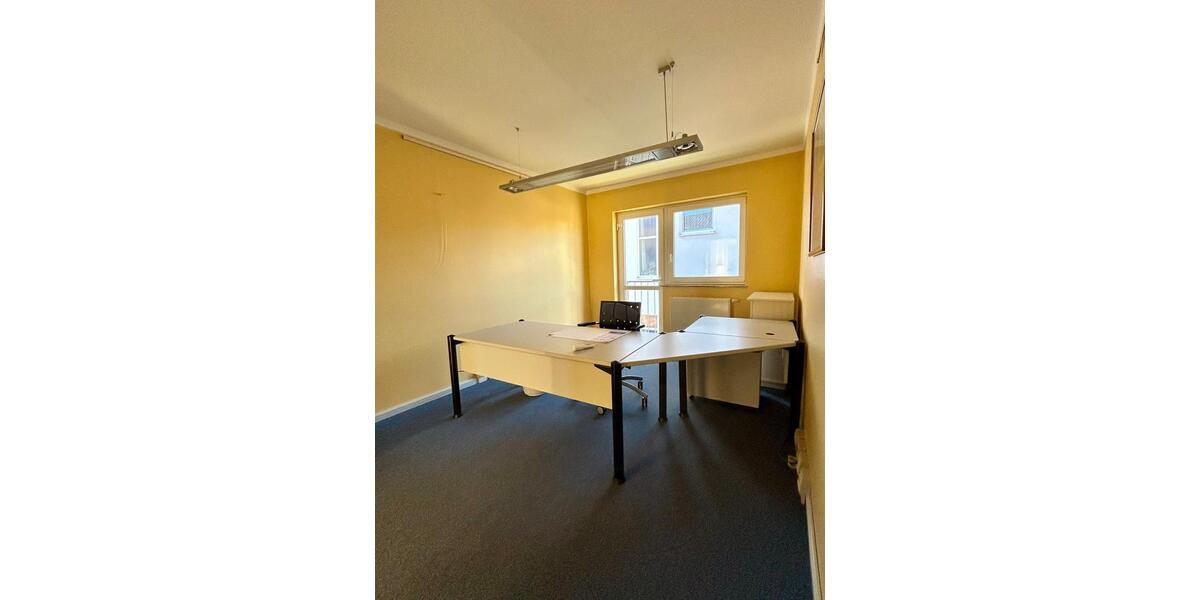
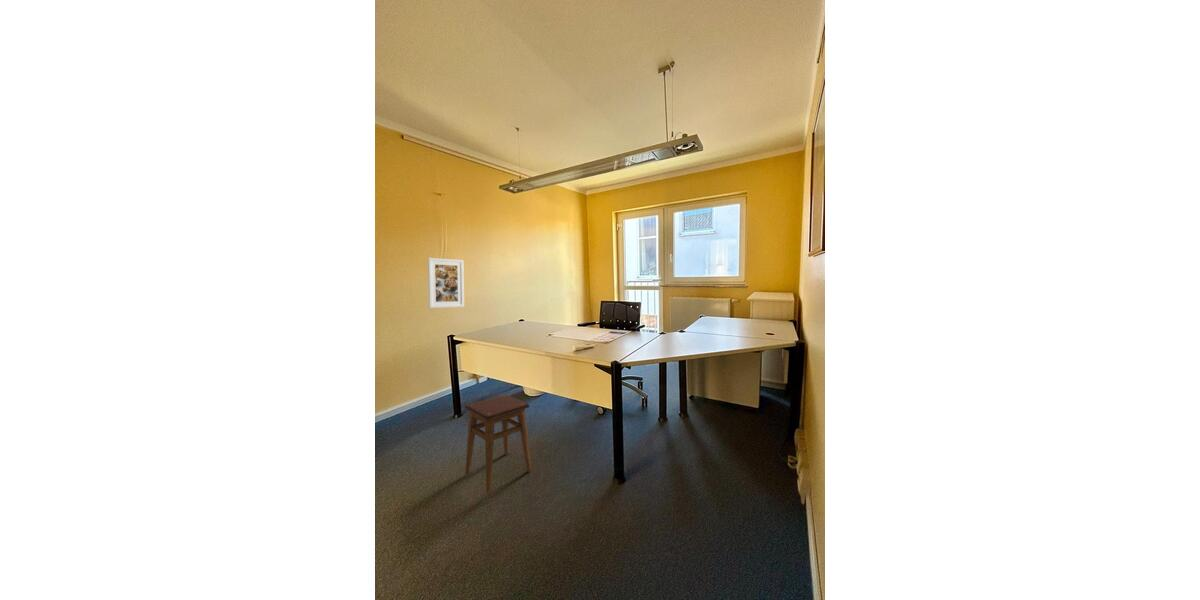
+ stool (497, 438)
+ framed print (446, 283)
